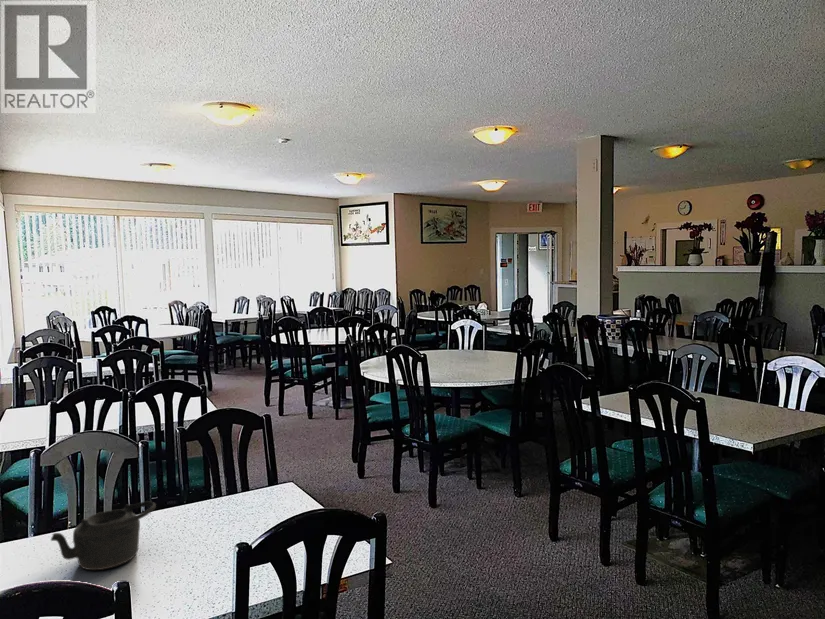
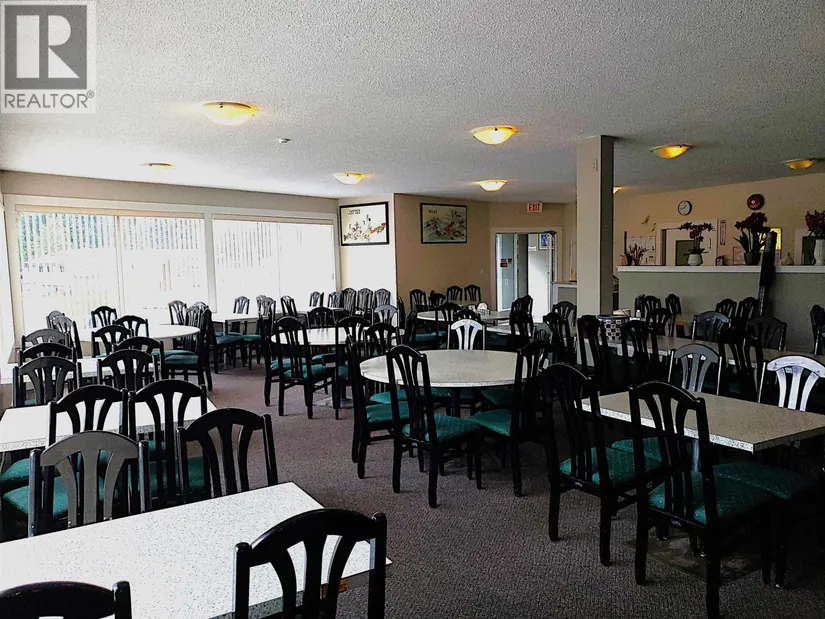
- teapot (104, 536)
